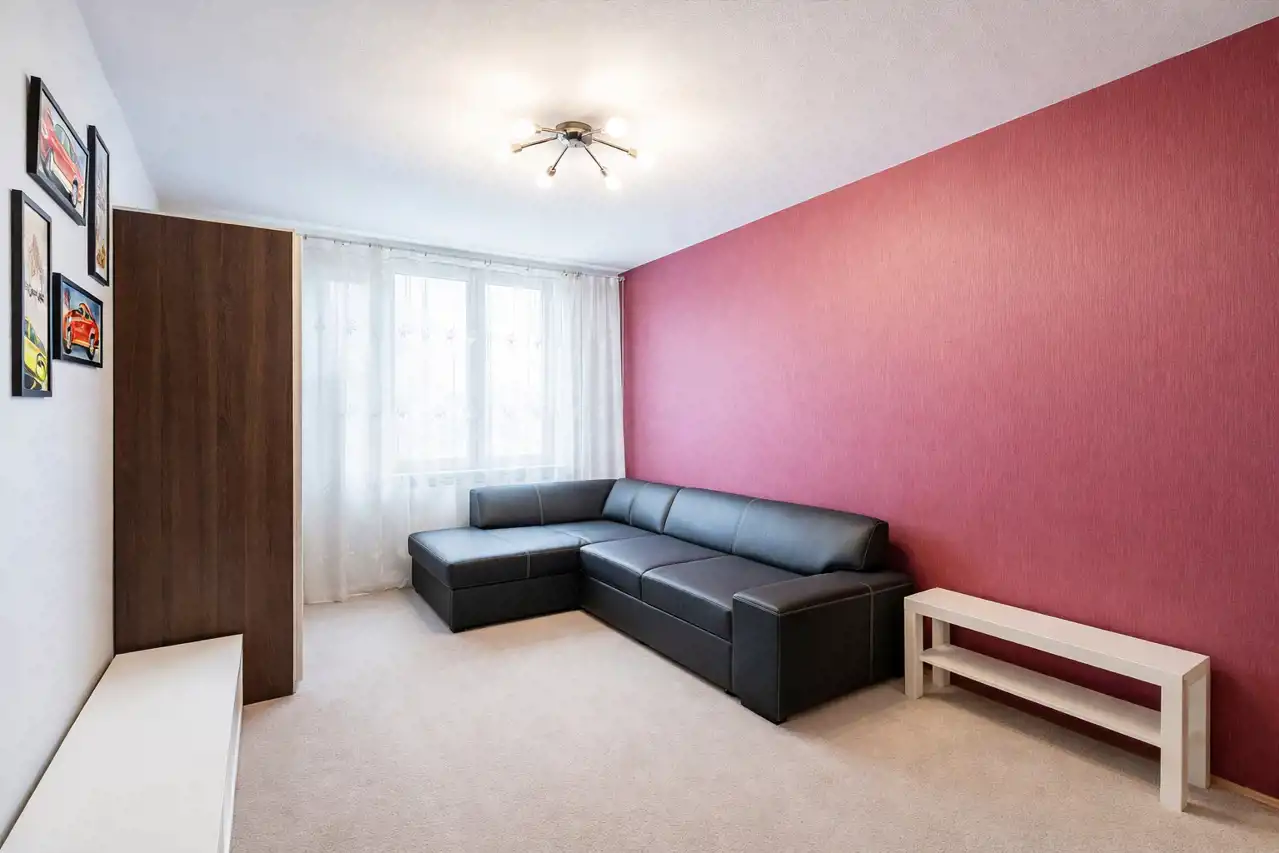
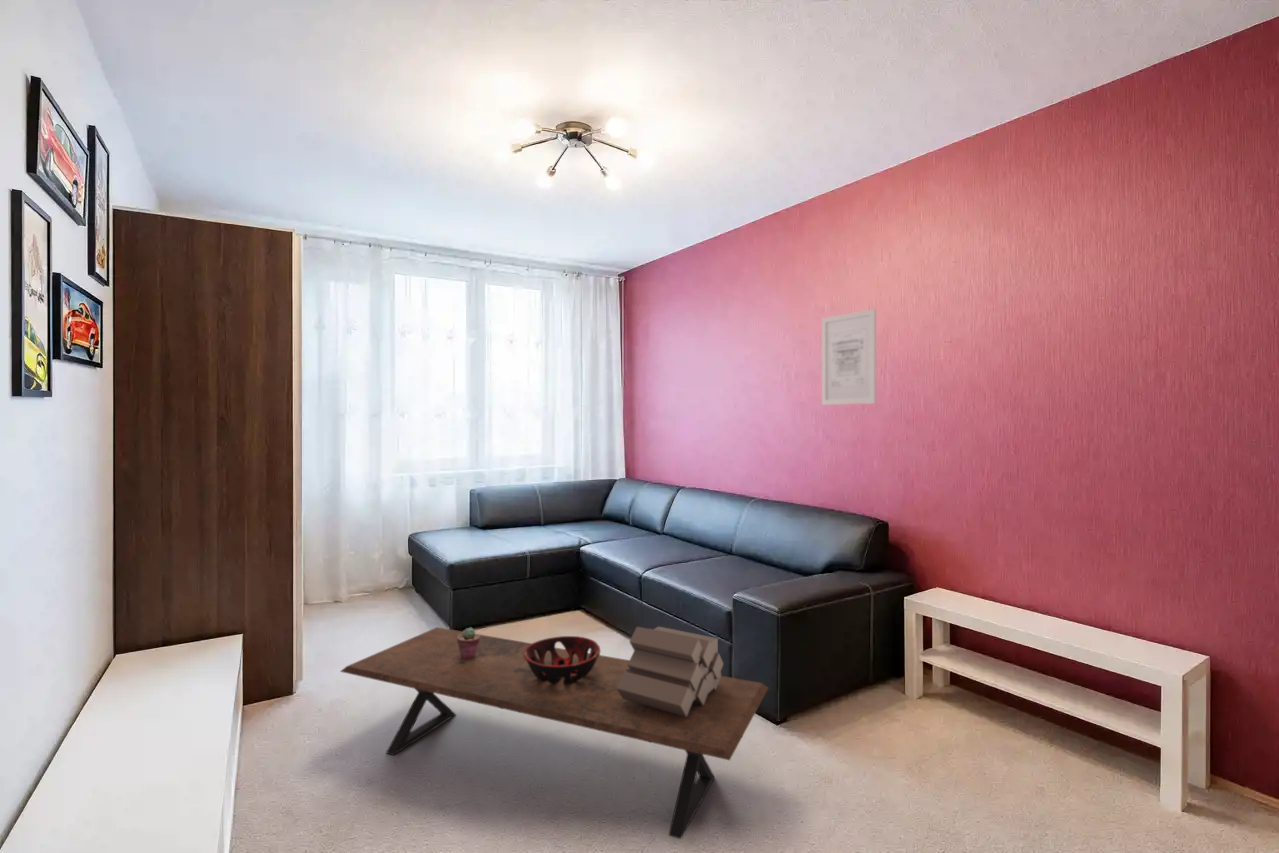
+ log pile (670, 662)
+ potted succulent (468, 642)
+ wall art (847, 359)
+ decorative bowl (561, 661)
+ coffee table (547, 718)
